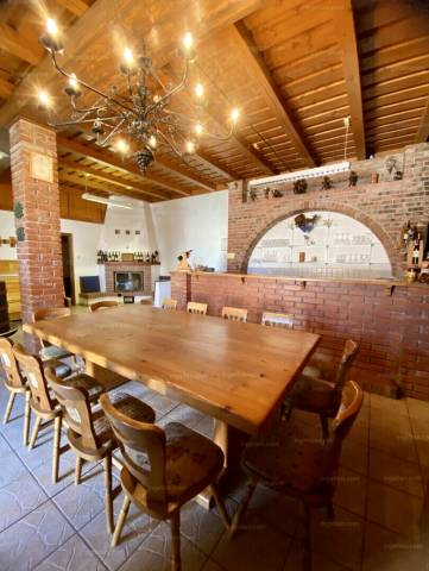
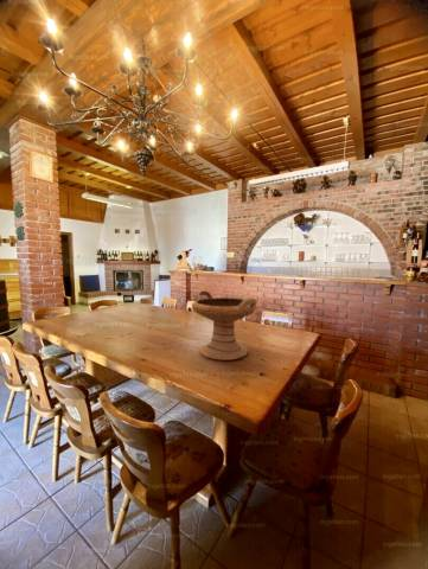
+ decorative bowl (223, 322)
